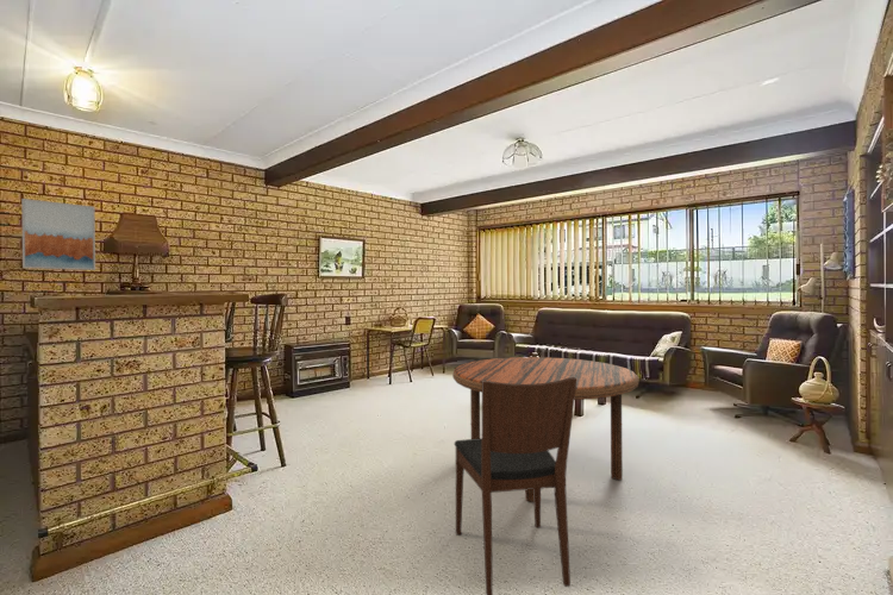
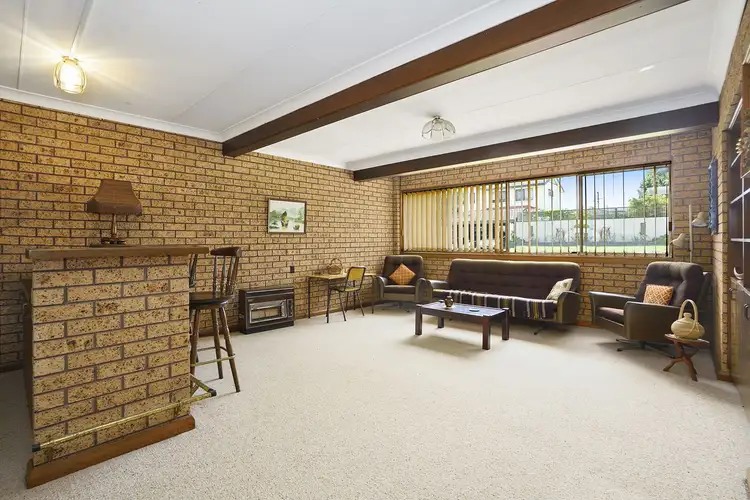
- dining table (536, 383)
- chair (512, 464)
- wall art (60, 236)
